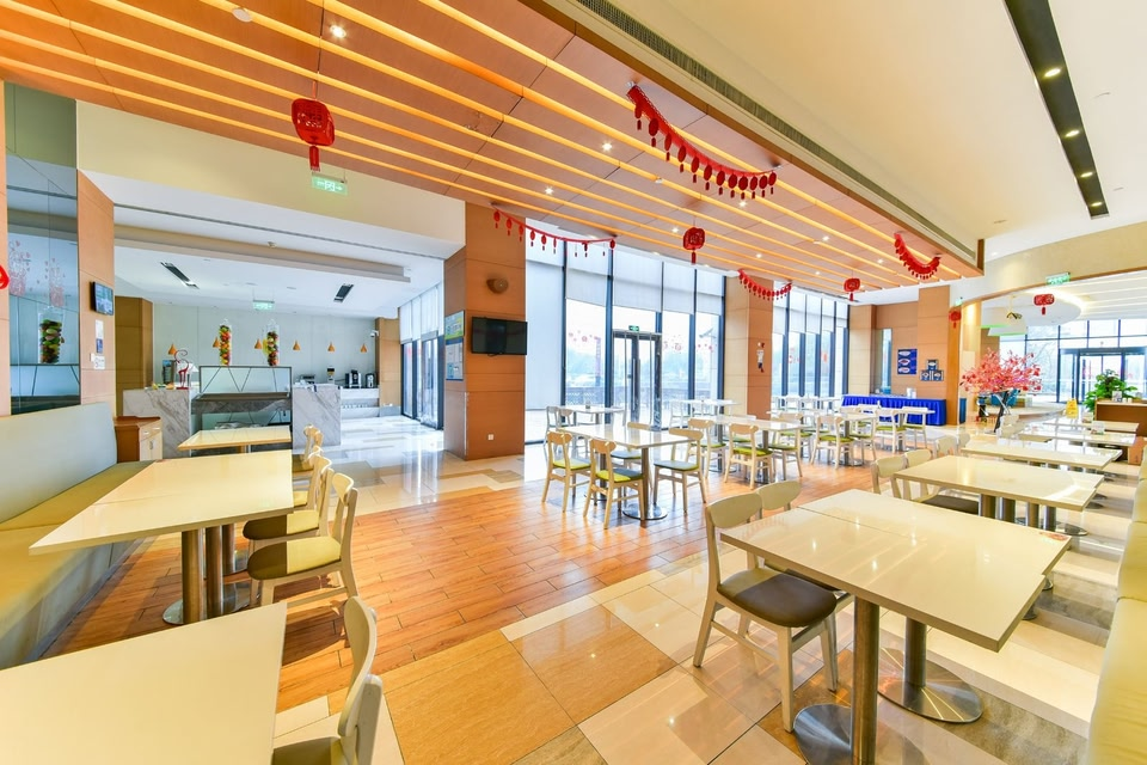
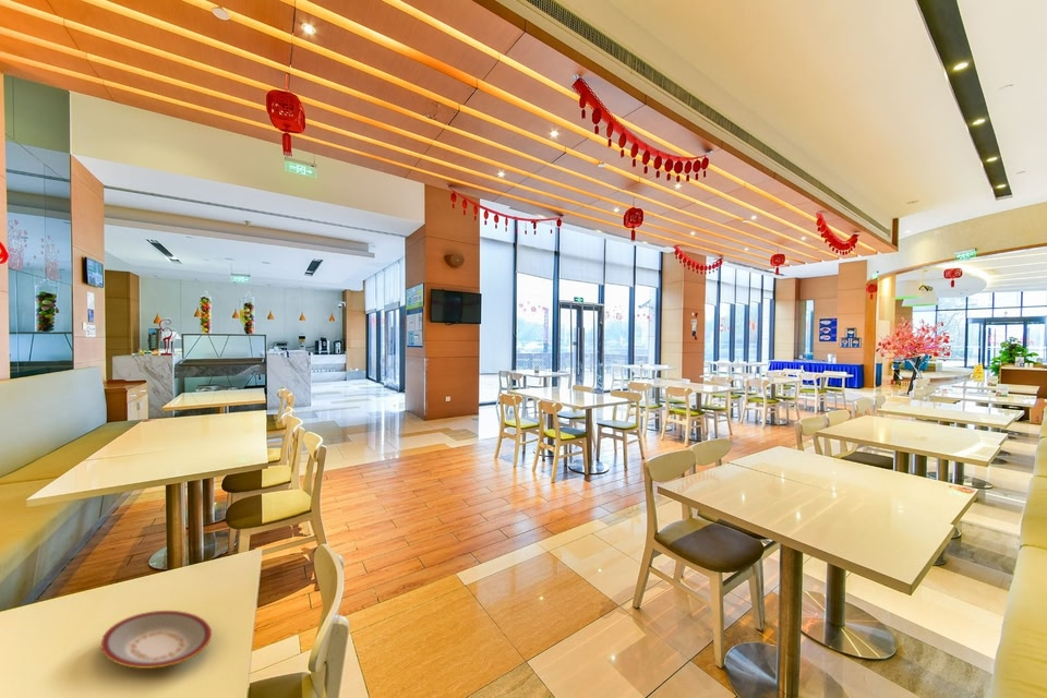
+ plate (157, 640)
